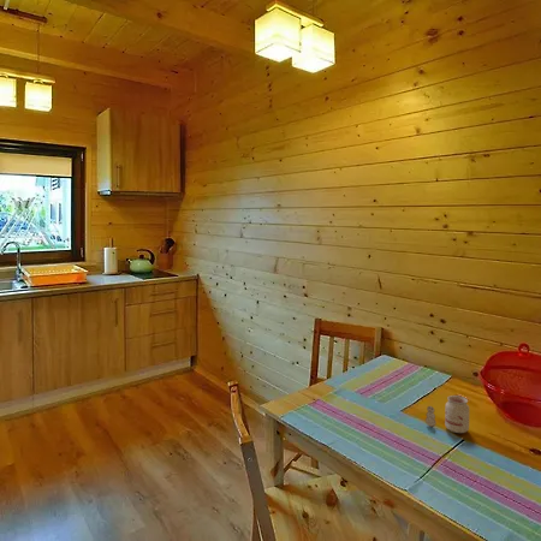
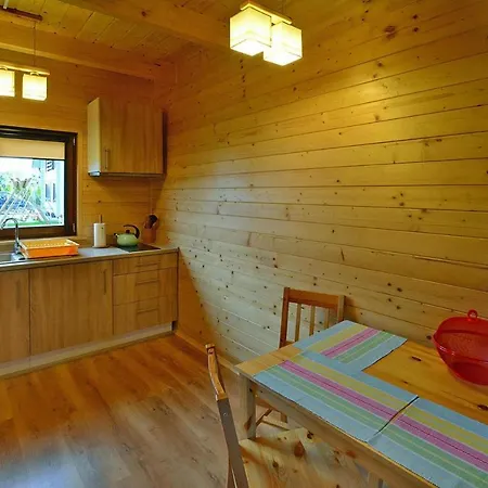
- candle (448, 414)
